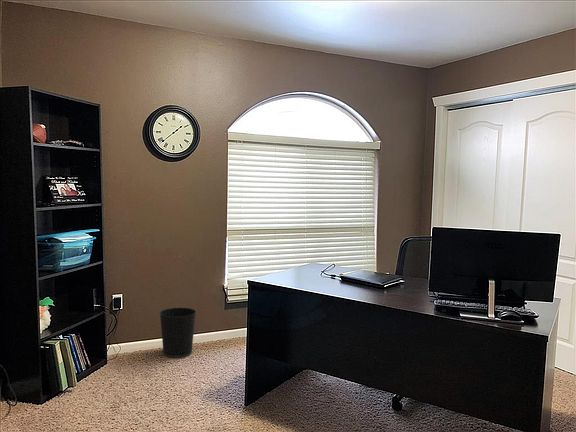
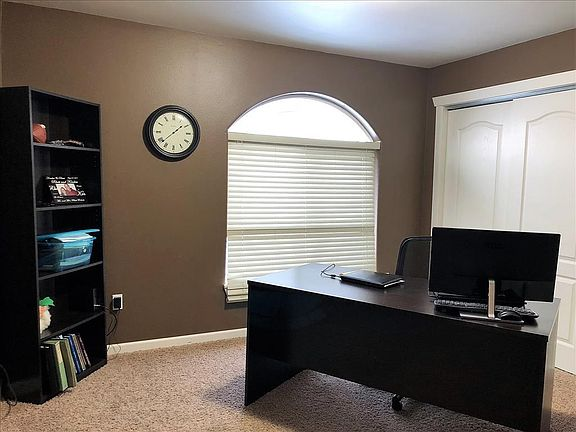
- wastebasket (177, 332)
